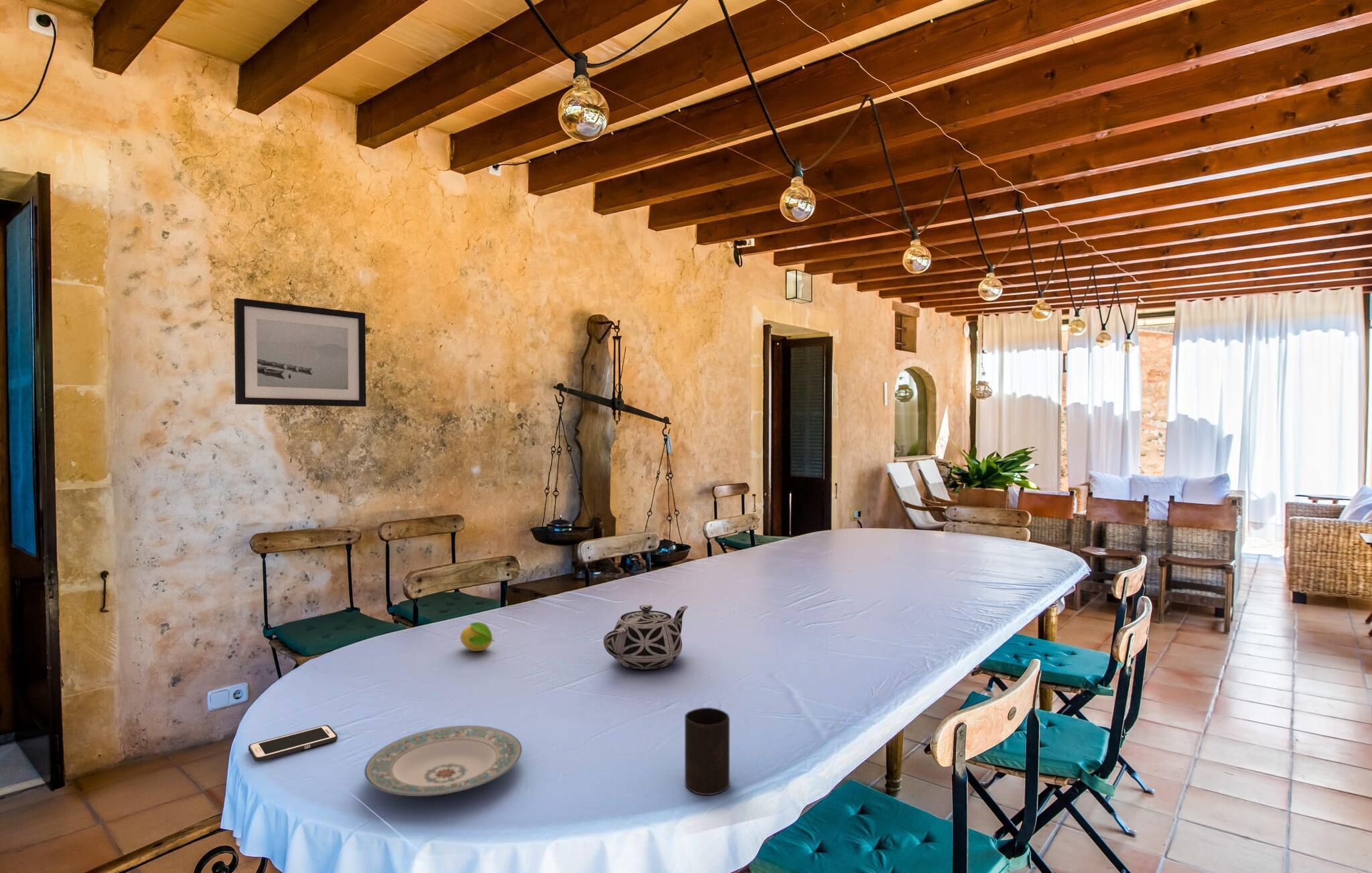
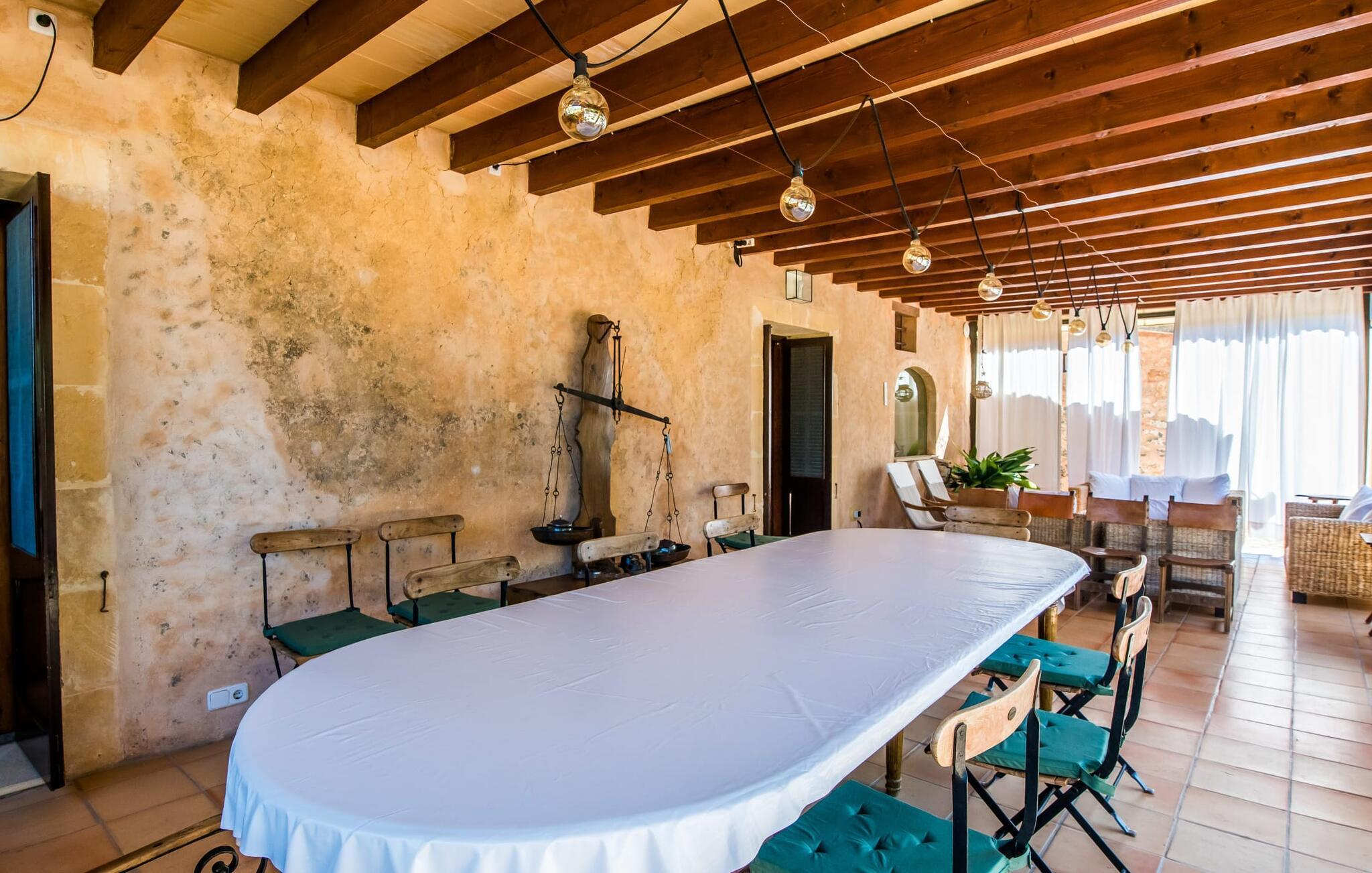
- cup (707, 750)
- cell phone (293, 742)
- plate (445, 766)
- fruit (476, 636)
- wall art (304, 356)
- teapot (648, 632)
